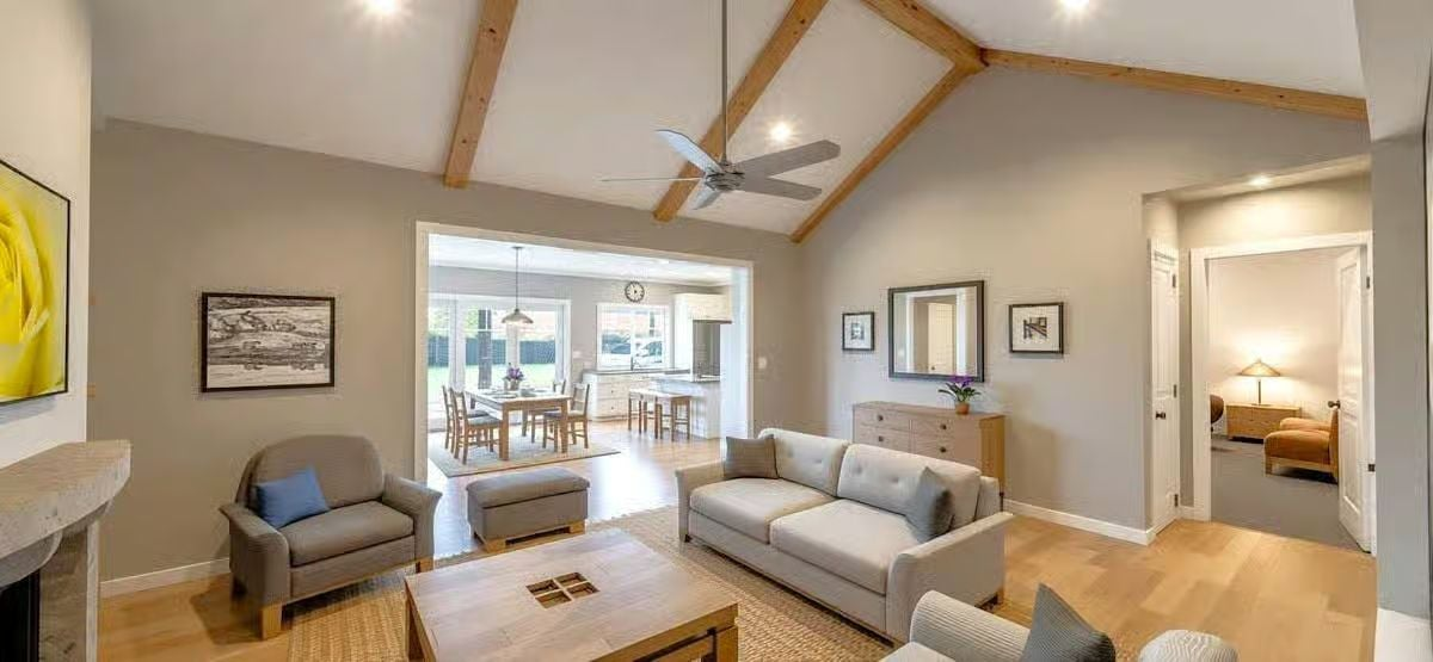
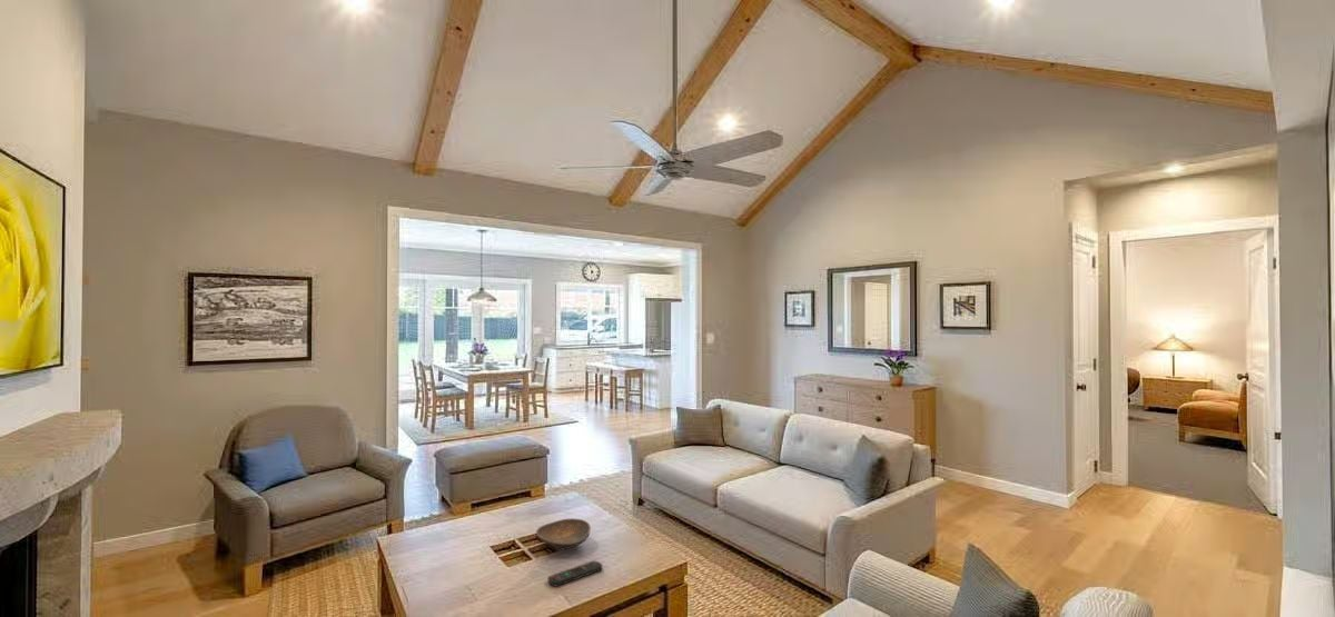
+ remote control (575, 573)
+ decorative bowl (563, 536)
